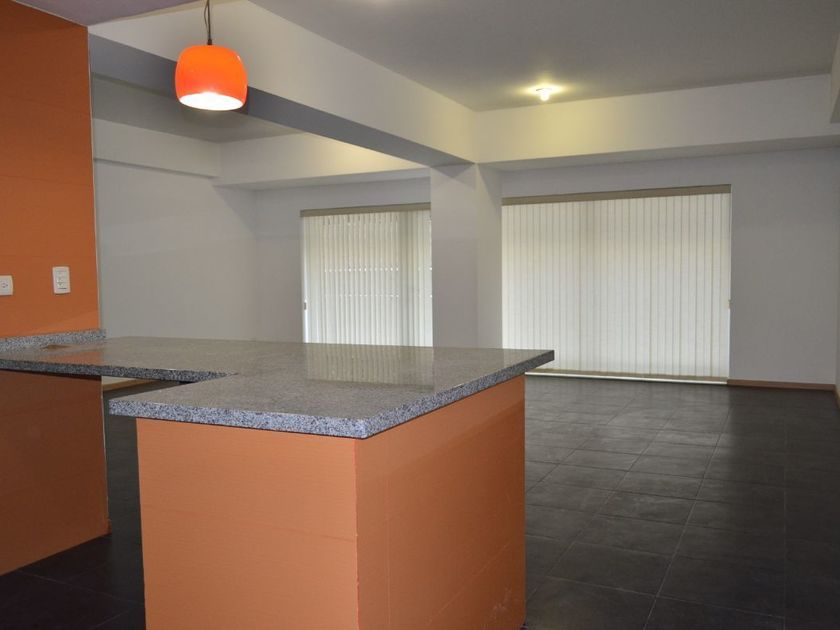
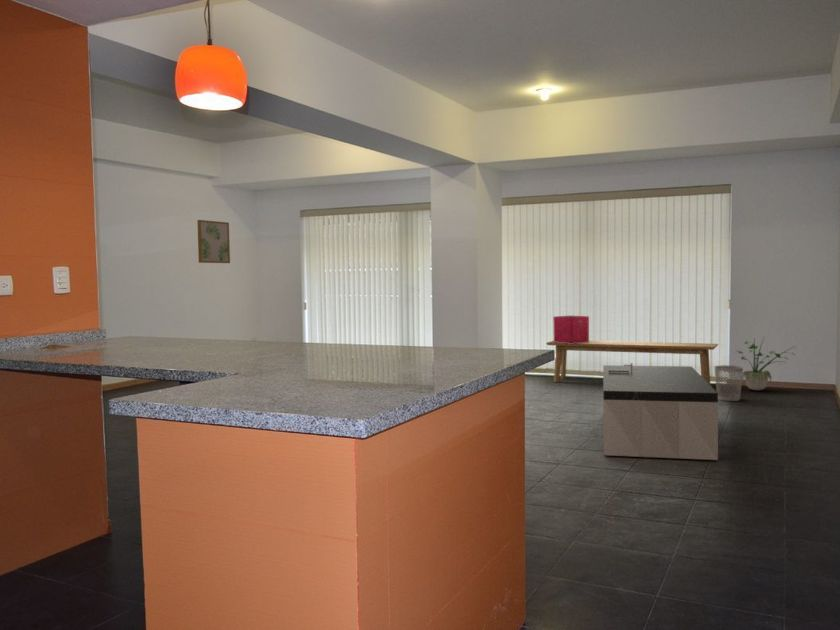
+ potted plant (765, 359)
+ wastebasket (728, 383)
+ storage bin (571, 329)
+ wall art (214, 242)
+ bench (629, 351)
+ coffee table (652, 400)
